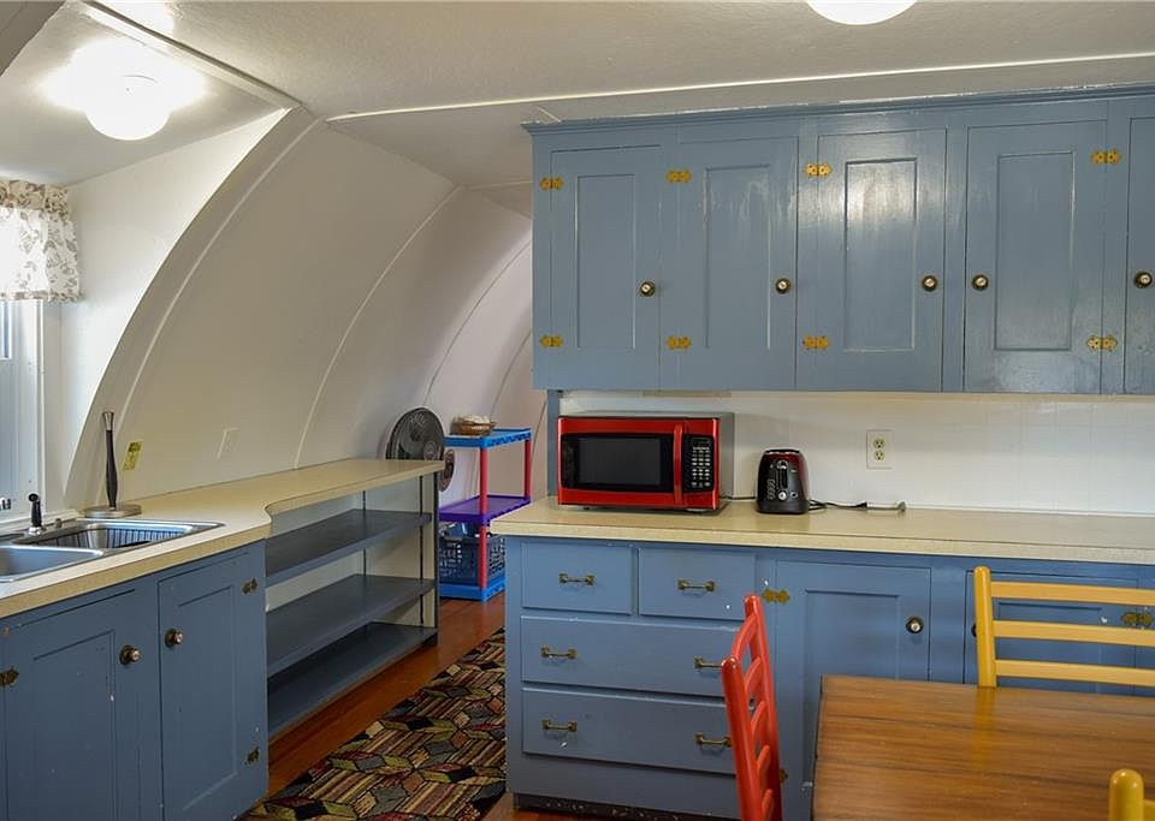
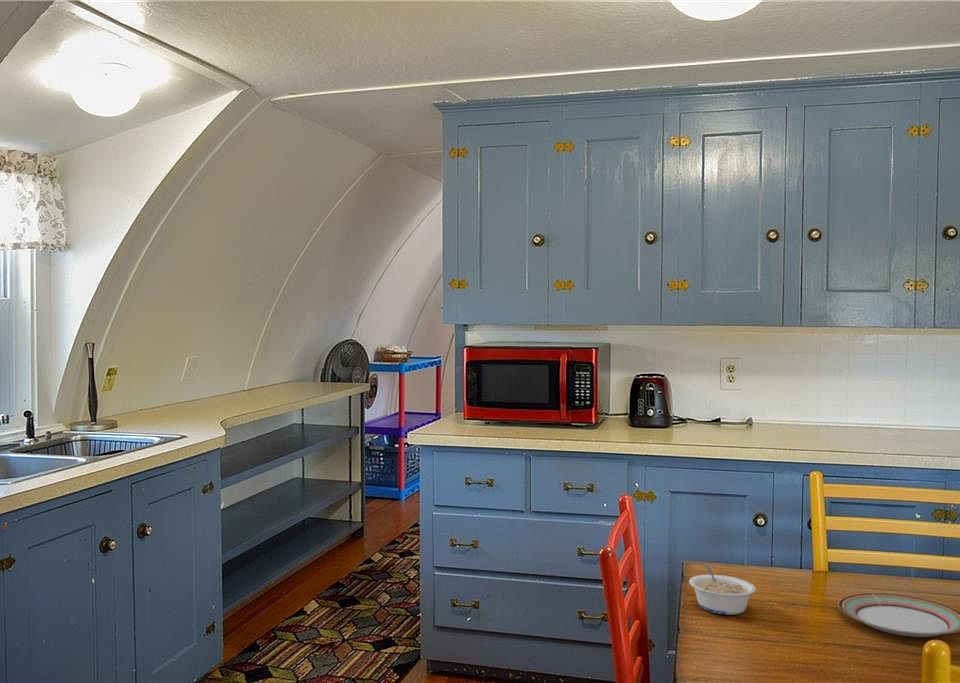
+ plate (901, 617)
+ legume (719, 592)
